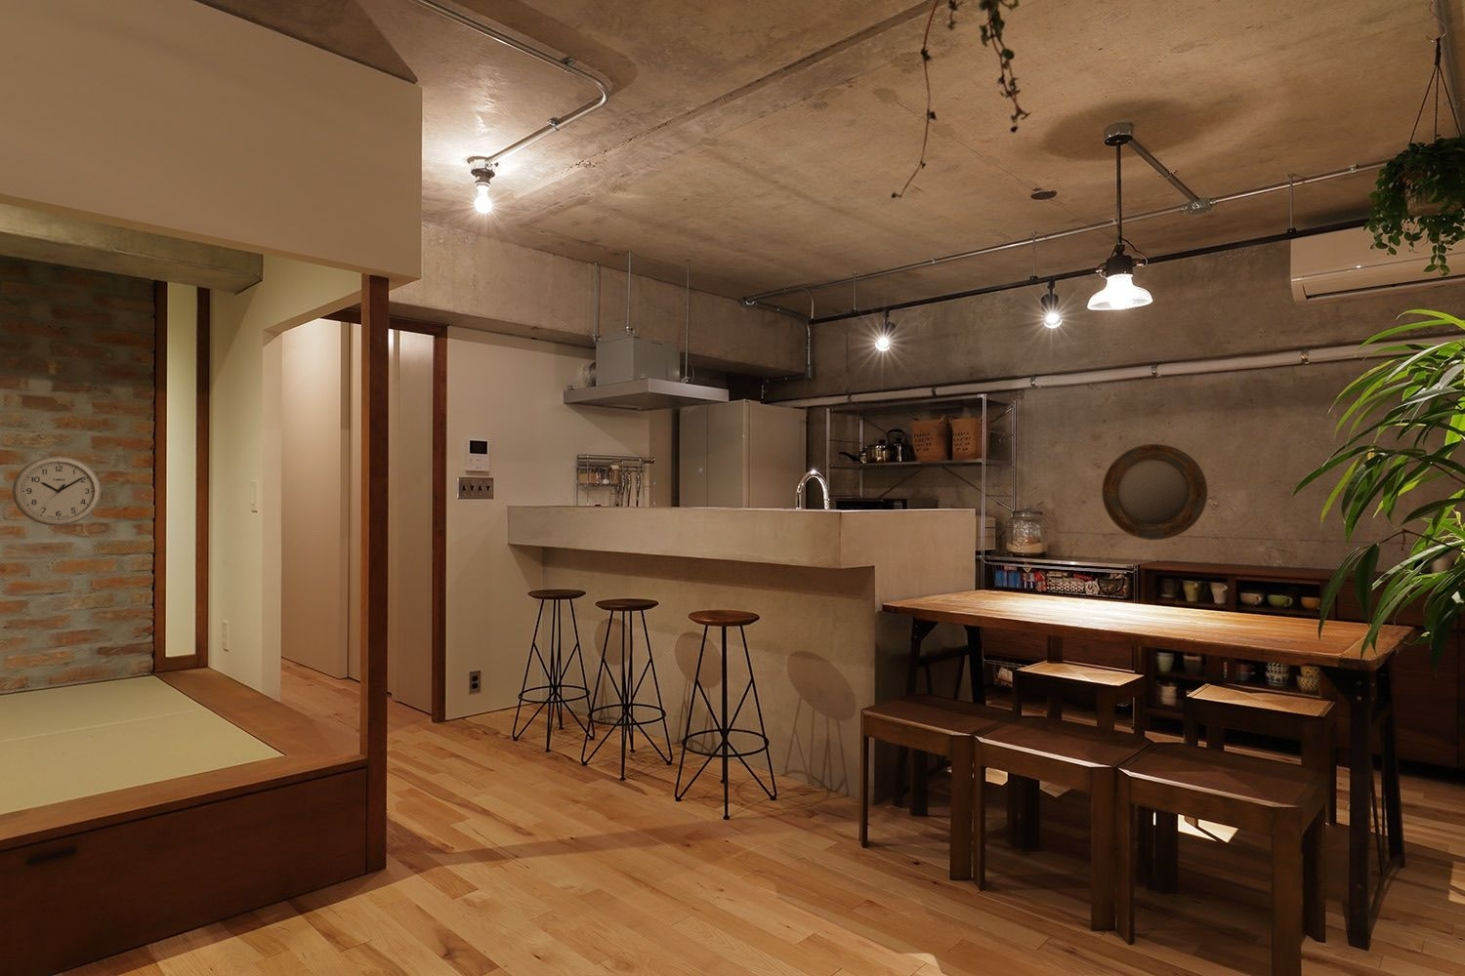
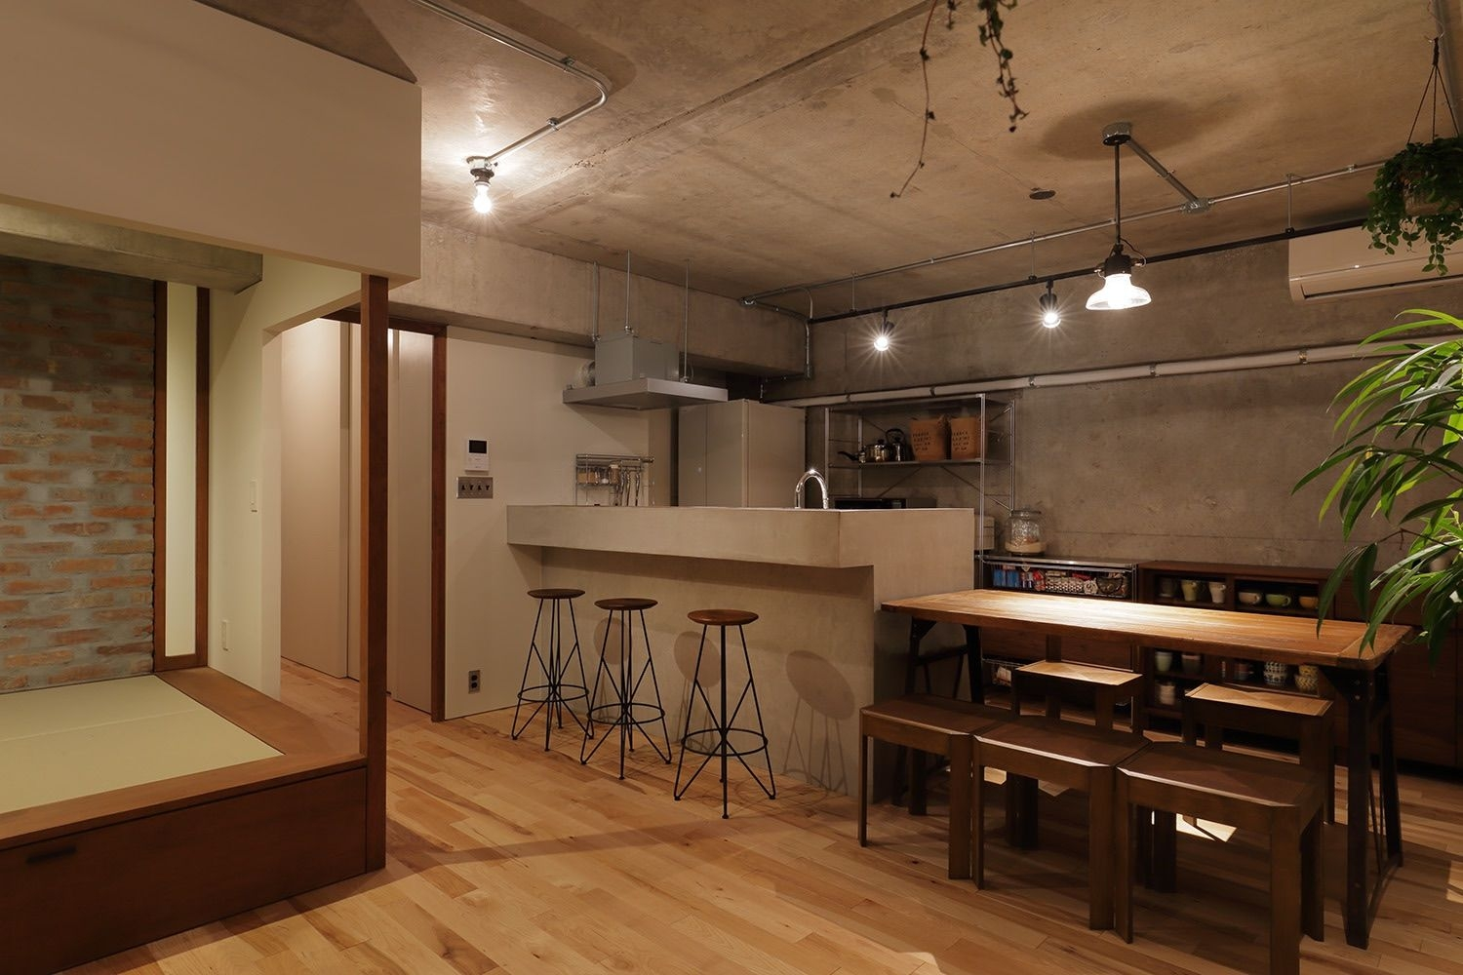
- wall clock (58, 491)
- home mirror (1152, 492)
